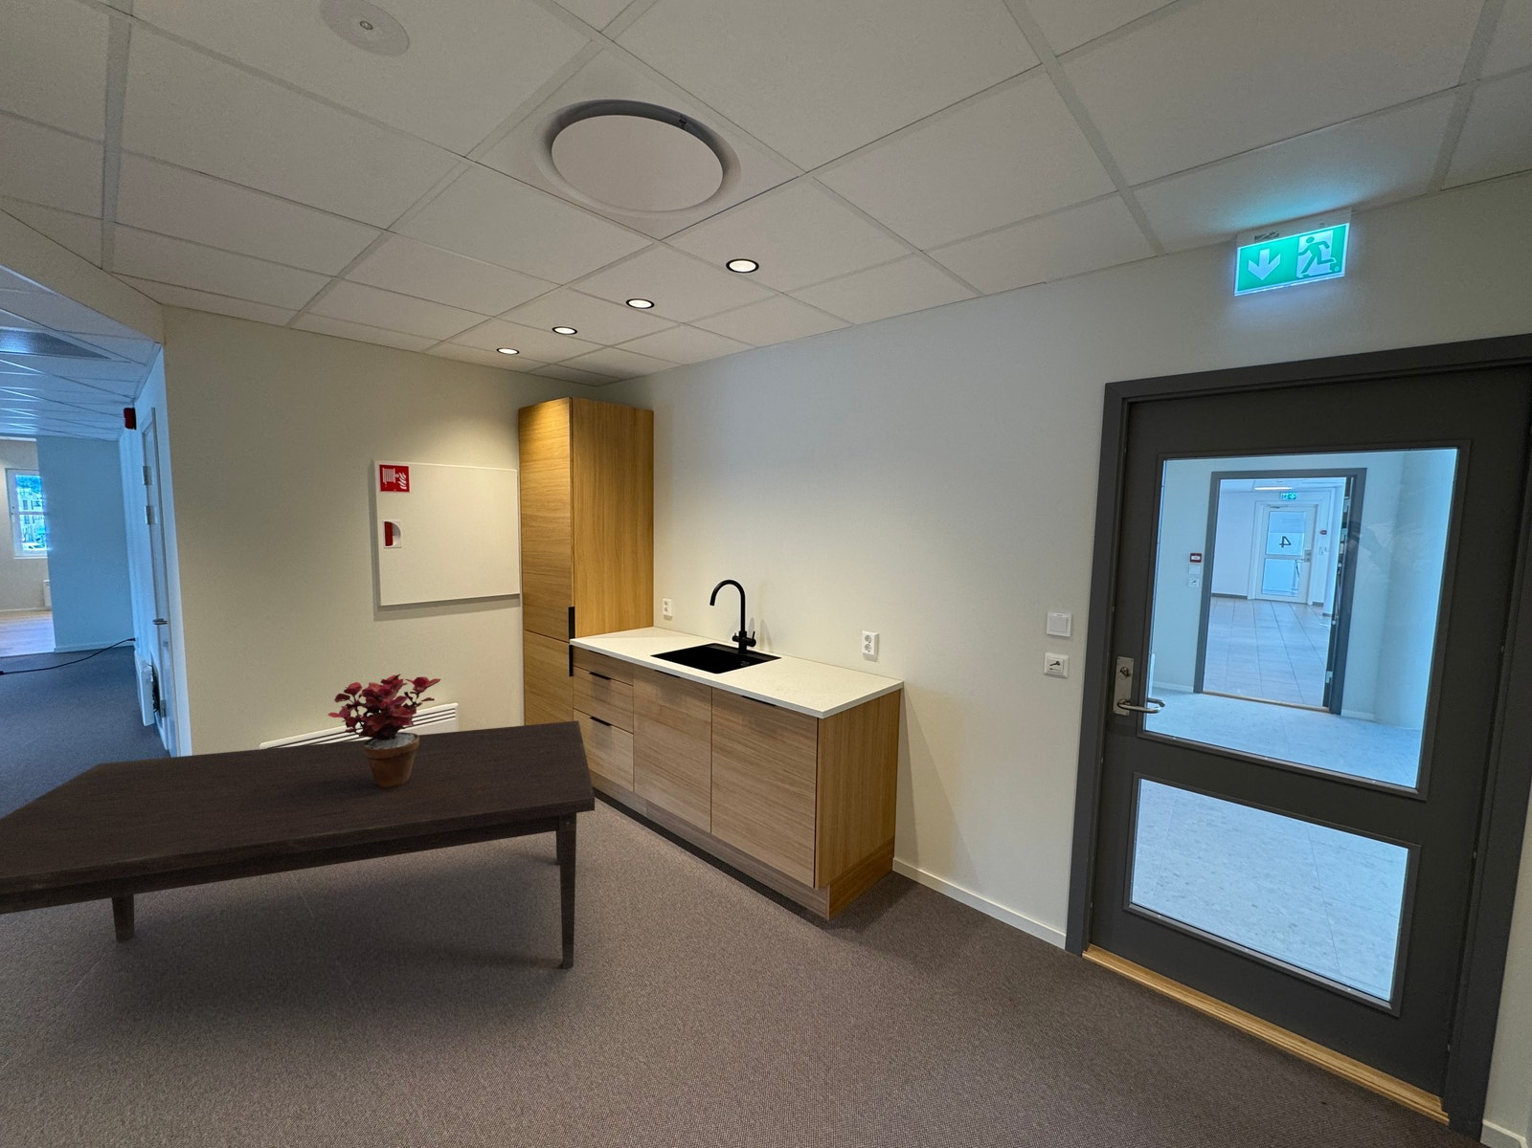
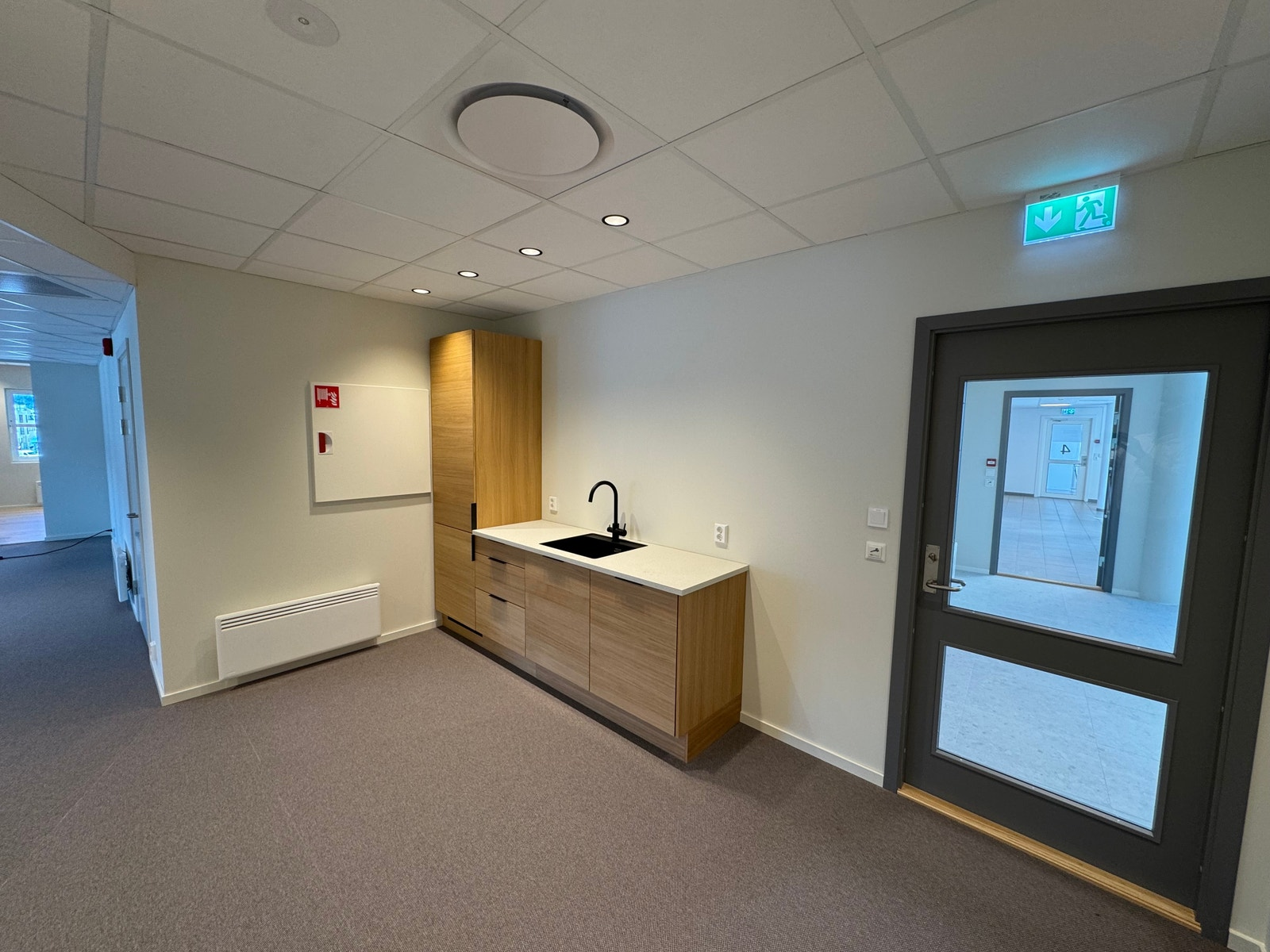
- potted plant (385, 728)
- dining table (339, 863)
